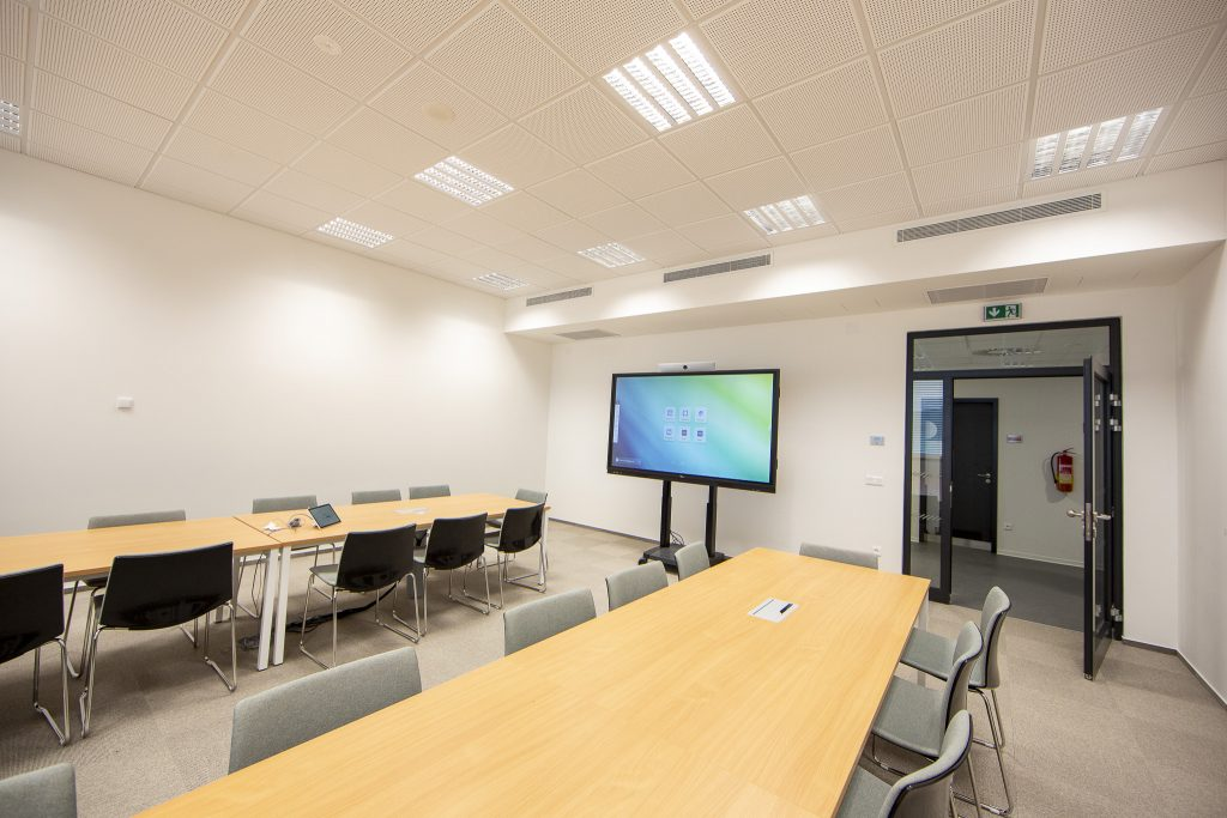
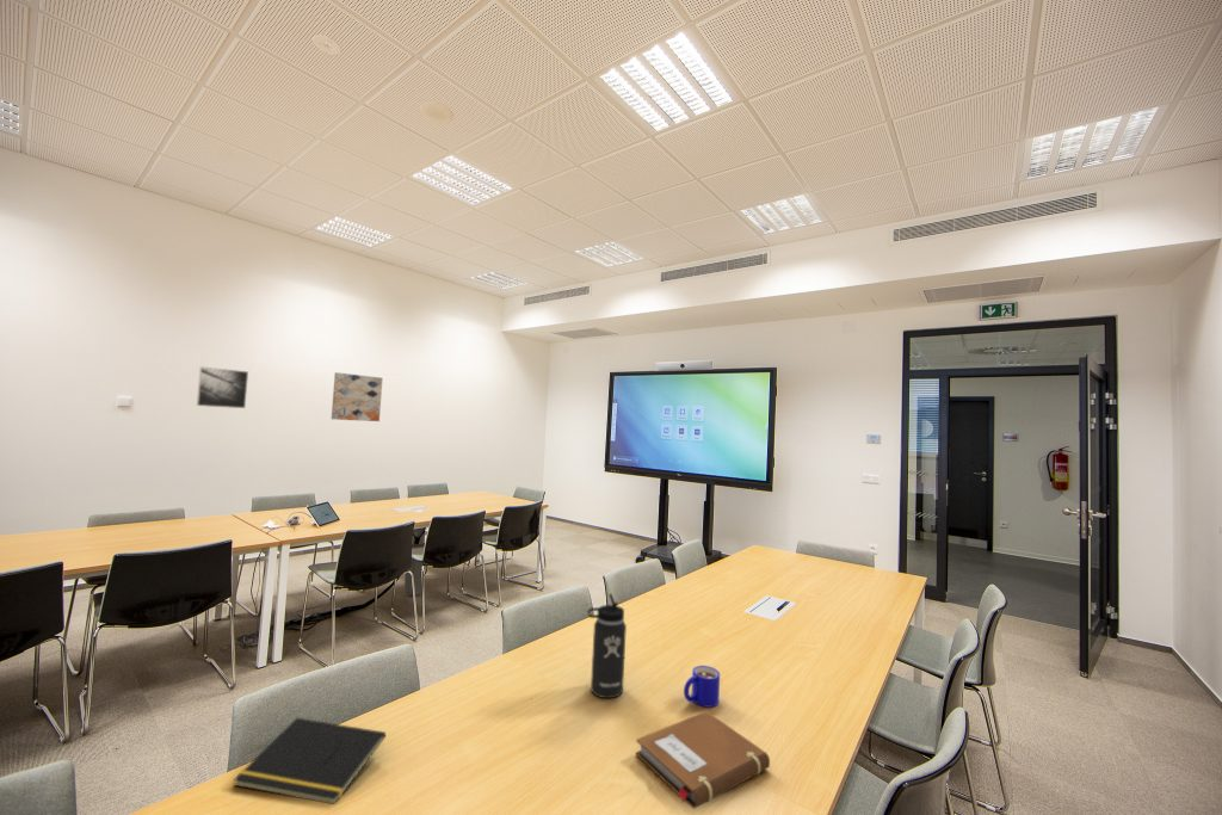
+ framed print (223, 388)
+ thermos bottle (605, 641)
+ notebook (699, 755)
+ wall art (357, 397)
+ notepad (314, 757)
+ mug (701, 687)
